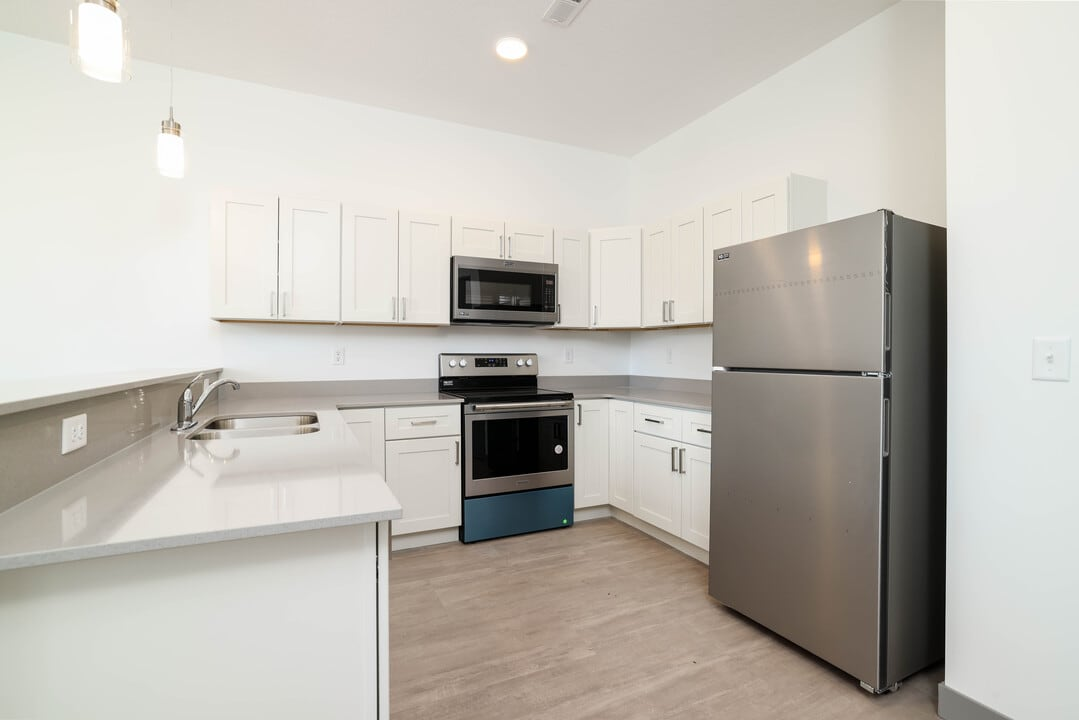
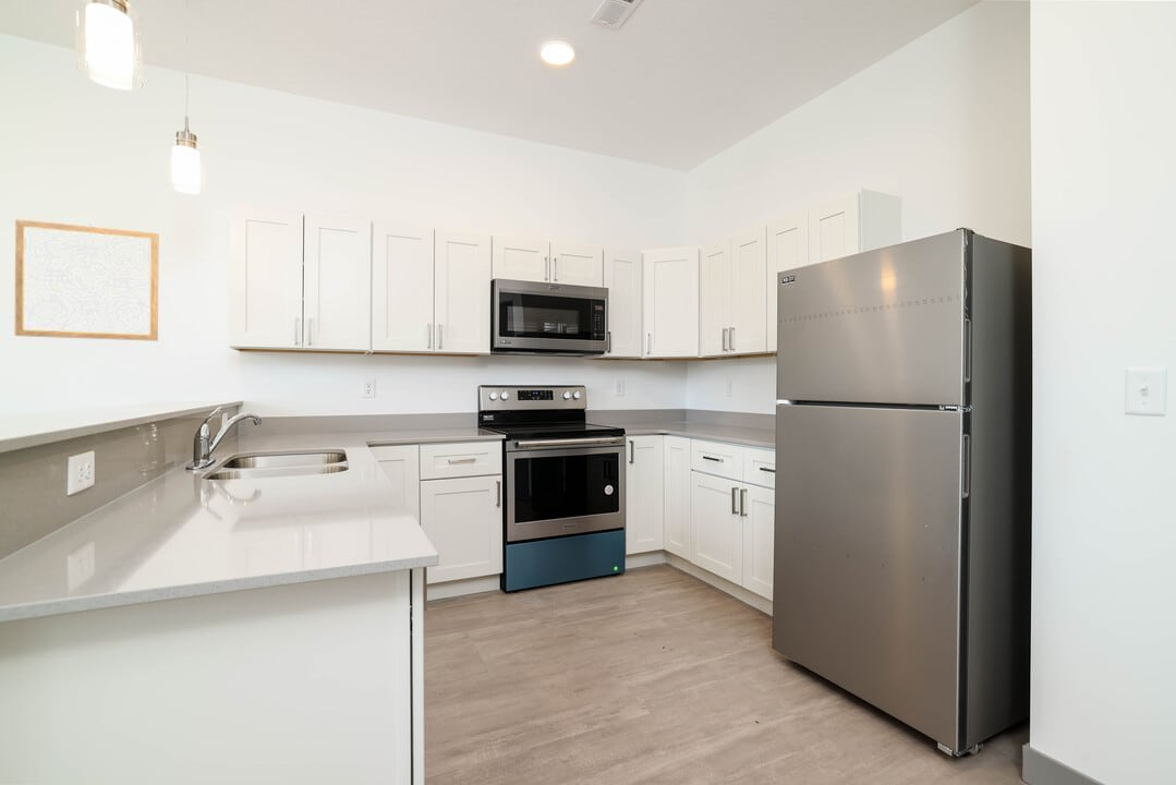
+ wall art (92, 286)
